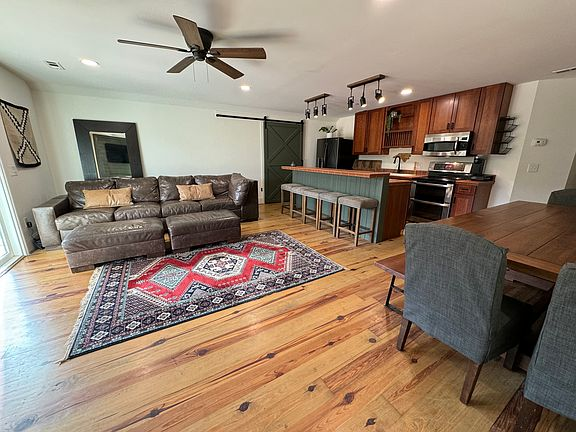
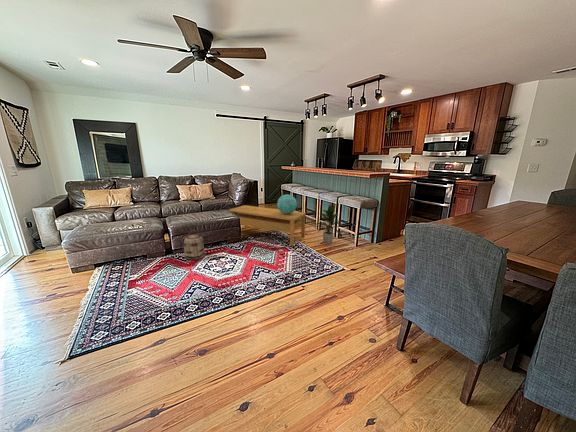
+ decorative globe (287, 204)
+ coffee table (266, 223)
+ indoor plant (329, 224)
+ basket (193, 243)
